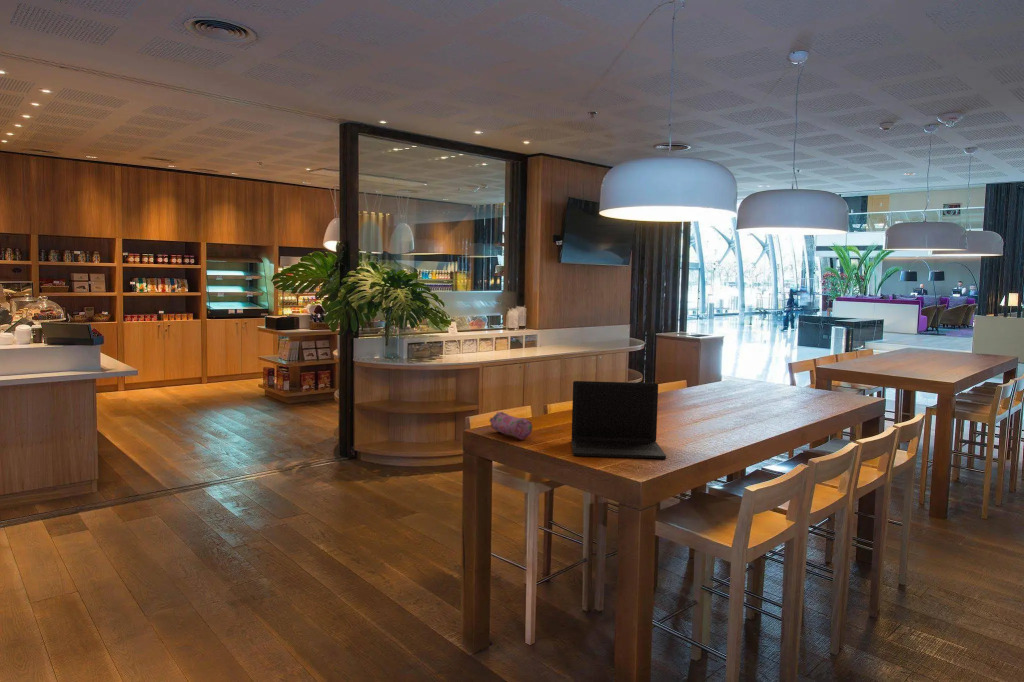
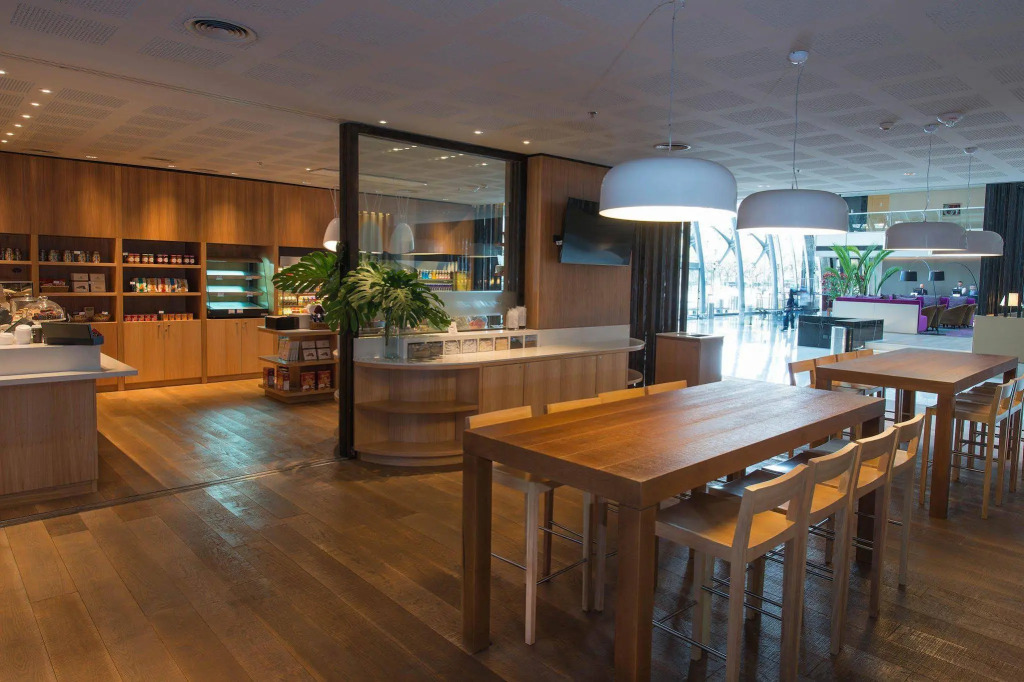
- pencil case (510, 424)
- laptop (617, 417)
